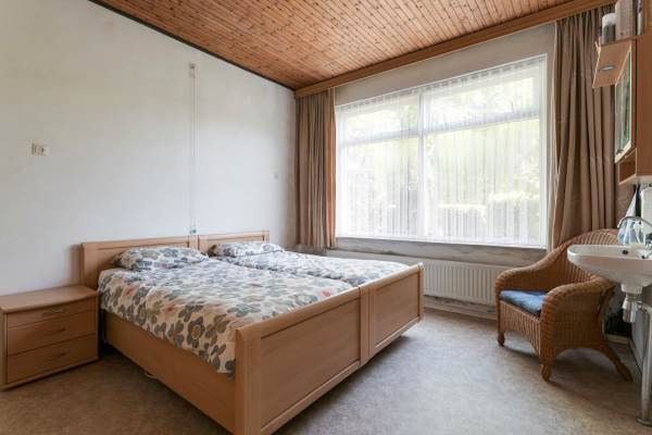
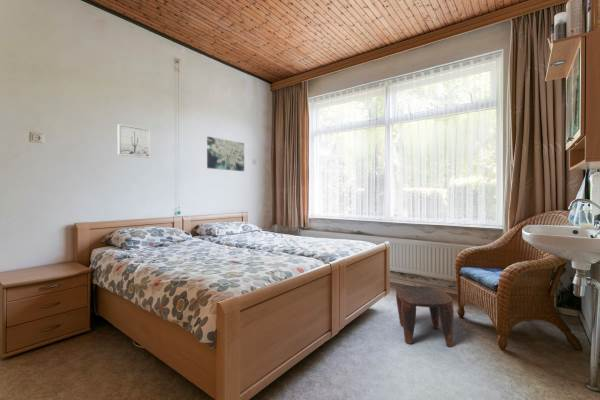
+ stool (415, 314)
+ wall art (134, 141)
+ wall art (226, 155)
